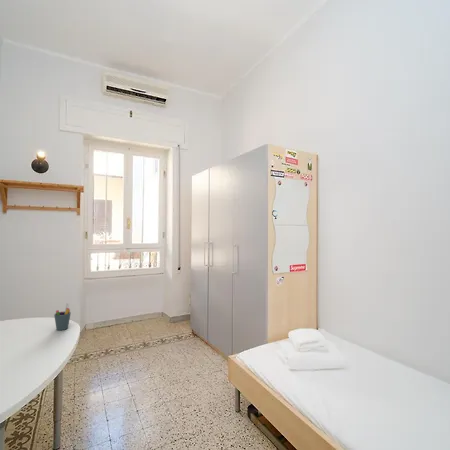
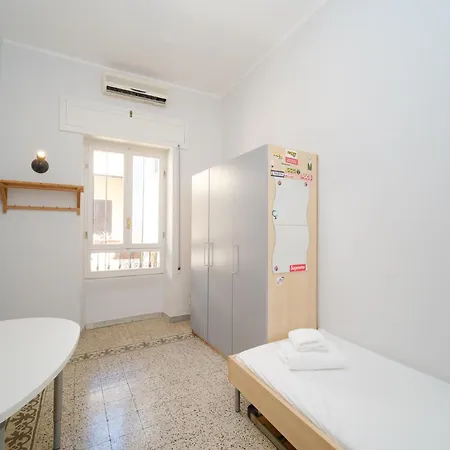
- pen holder (62, 316)
